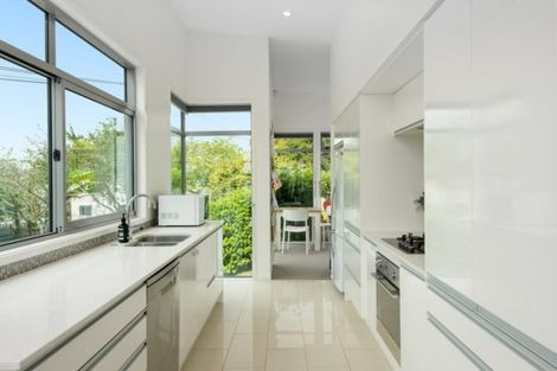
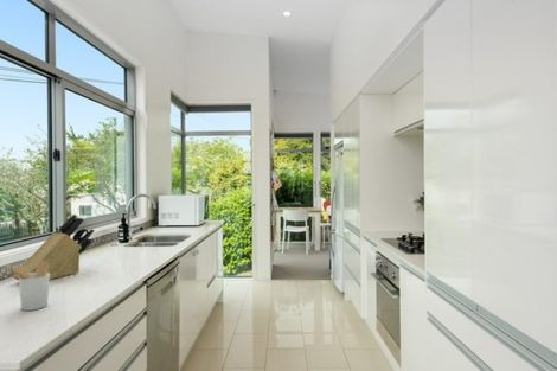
+ knife block (57, 245)
+ utensil holder (27, 284)
